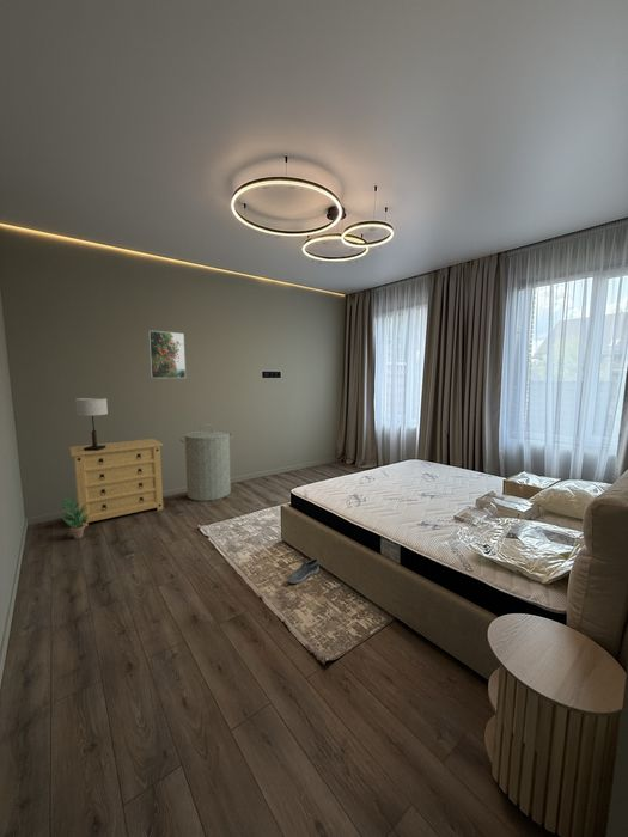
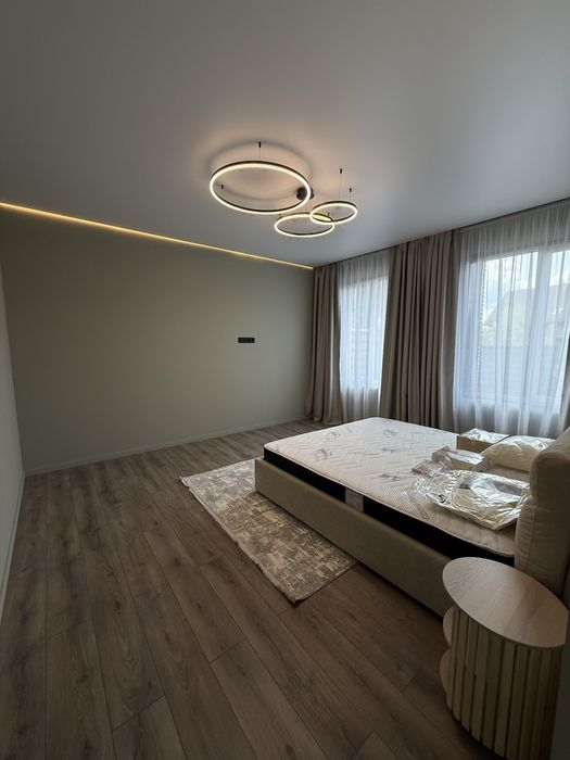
- potted plant (75, 515)
- table lamp (92, 423)
- shoe (303, 568)
- laundry hamper (208, 459)
- dresser (118, 478)
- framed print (167, 355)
